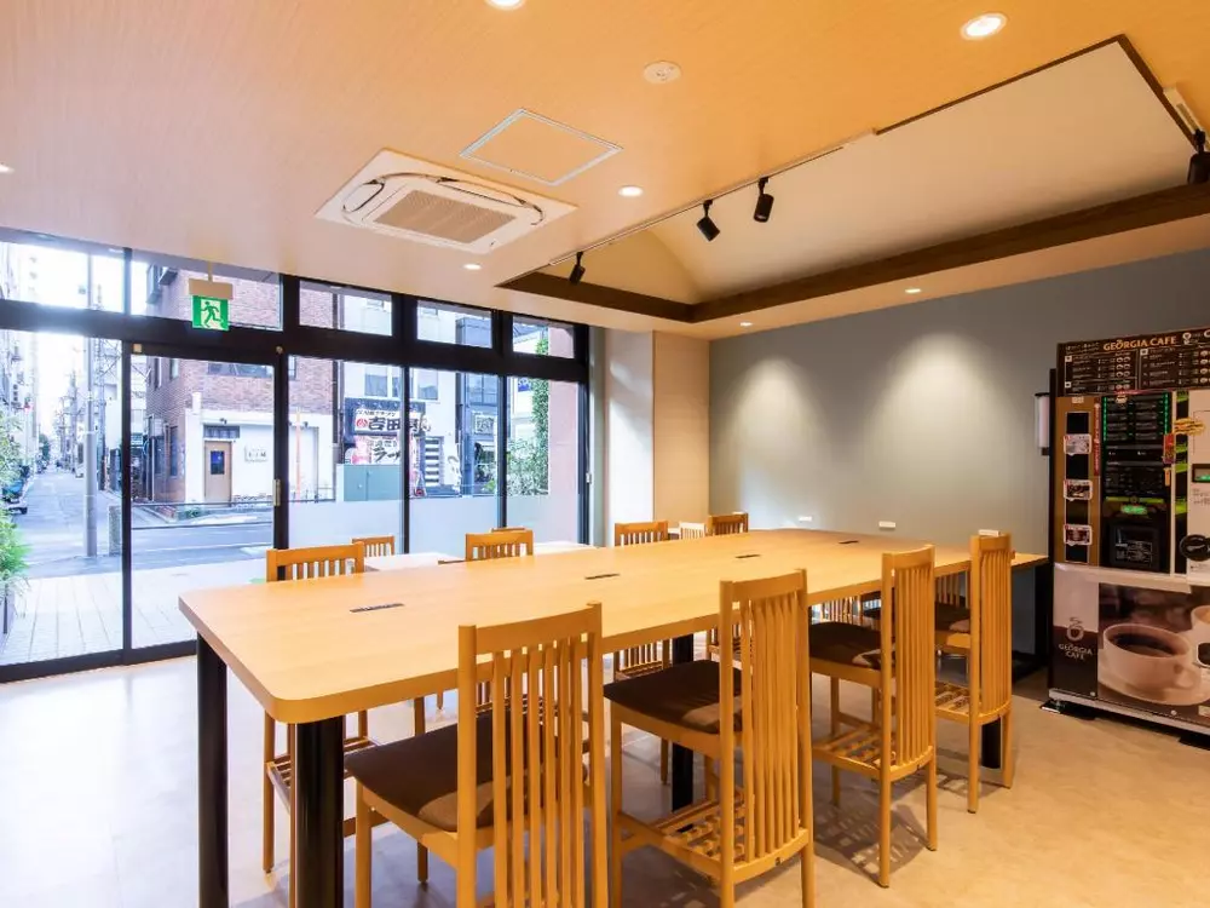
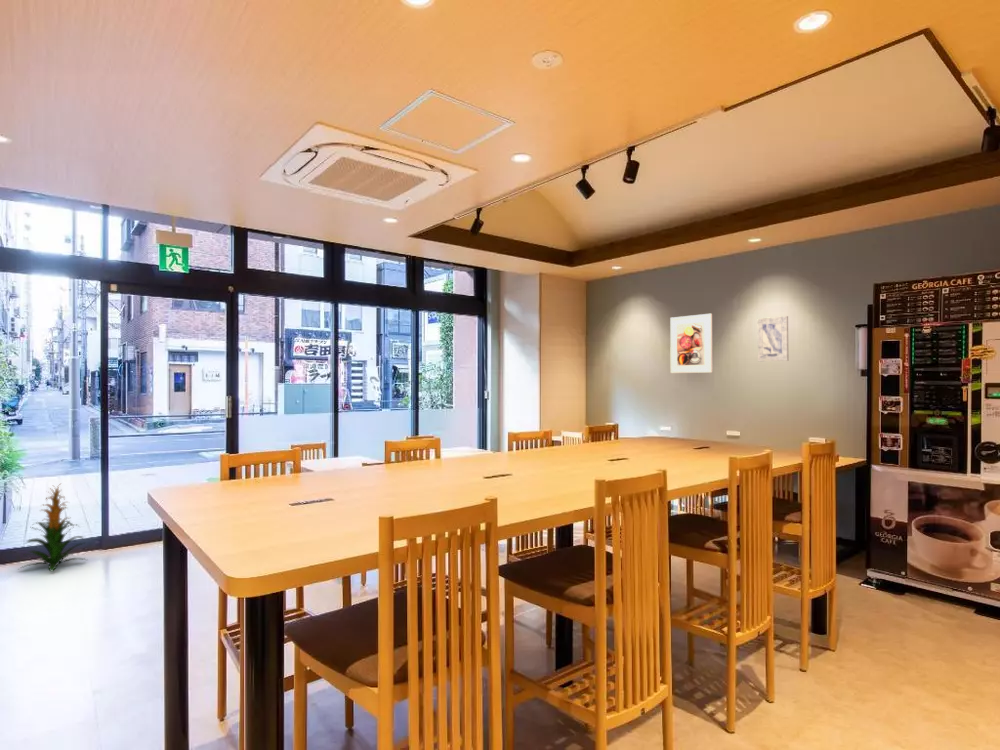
+ indoor plant (54, 524)
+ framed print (690, 344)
+ wall art (772, 339)
